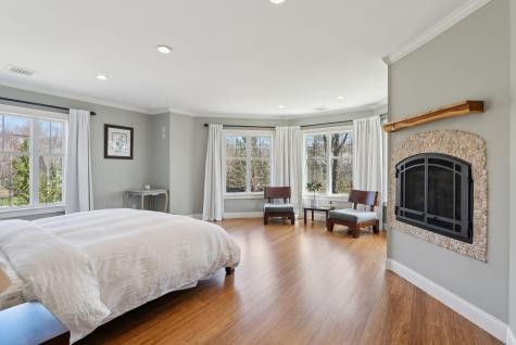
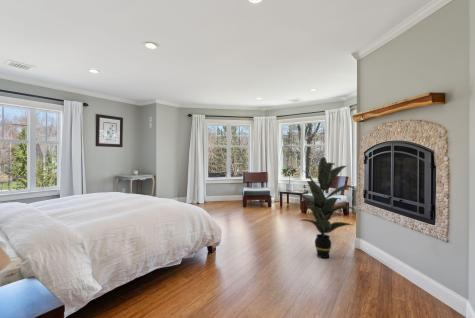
+ indoor plant (325, 206)
